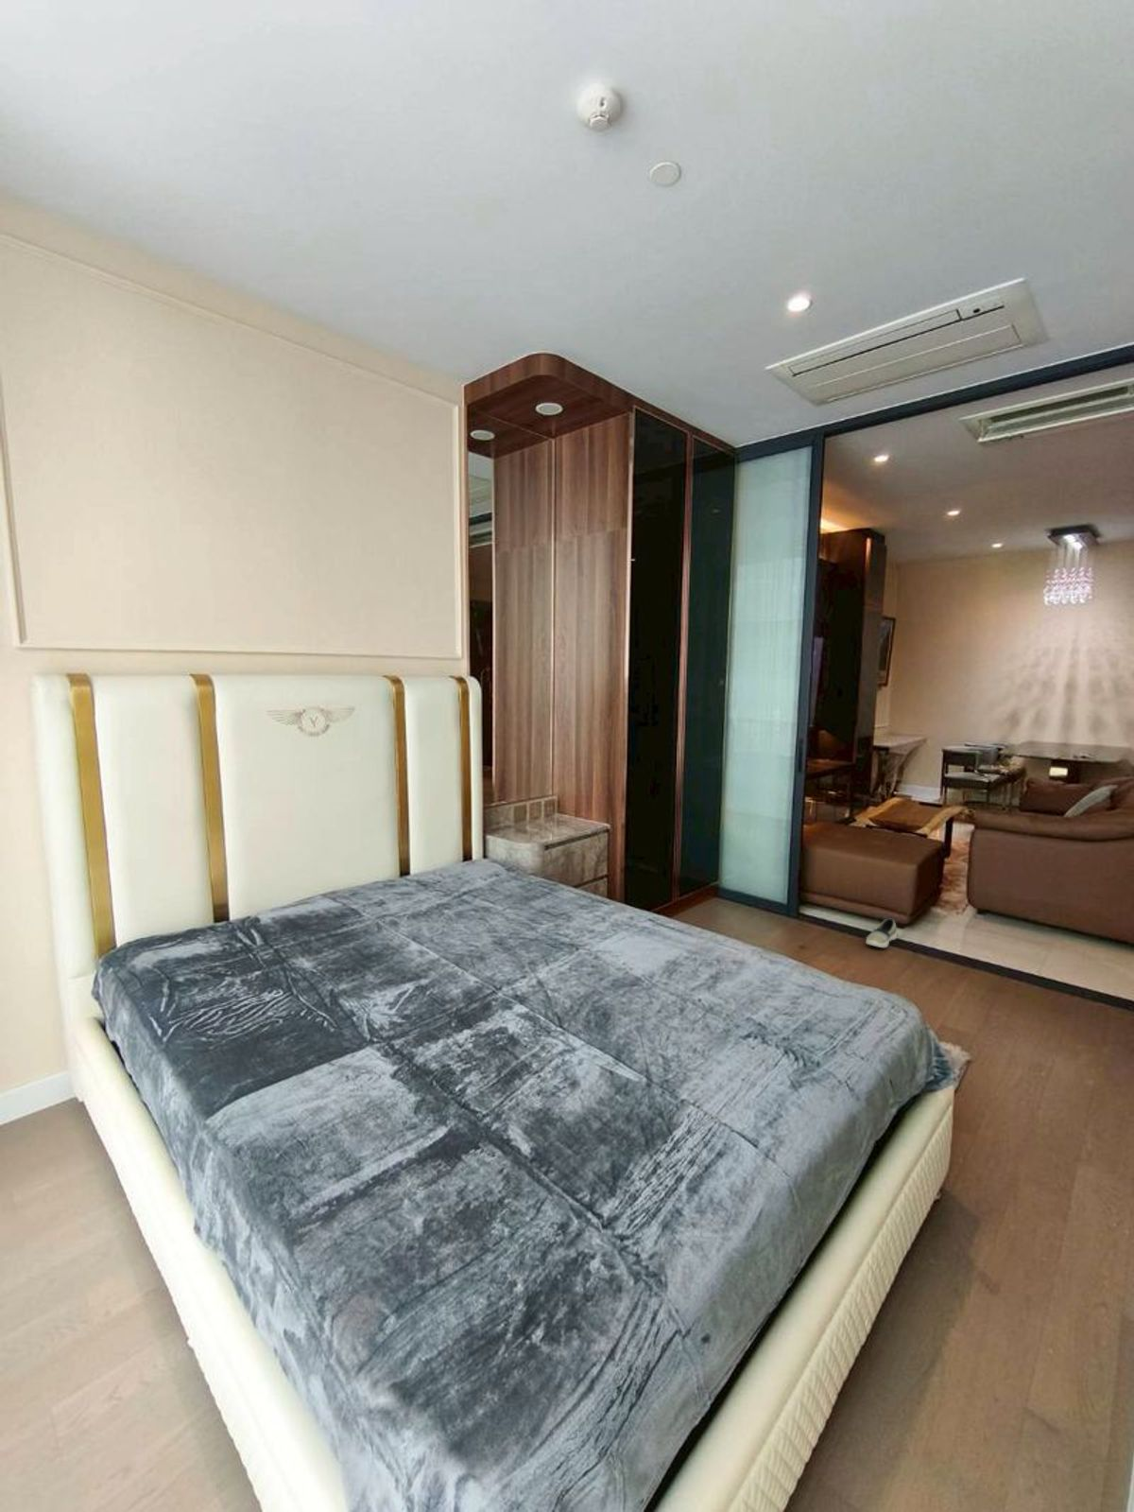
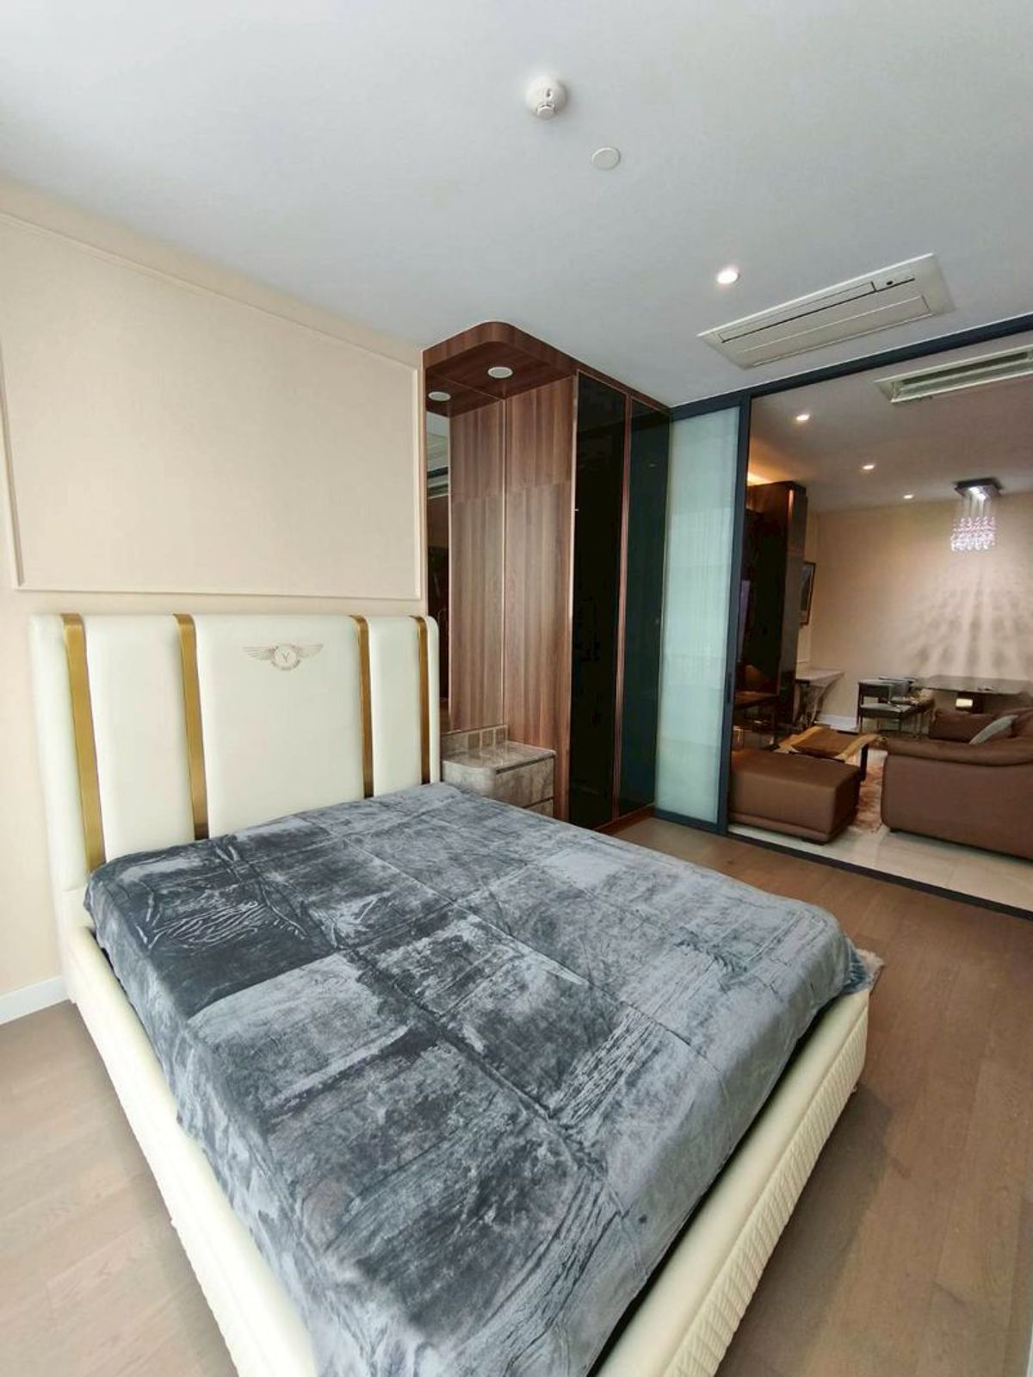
- shoe (881, 933)
